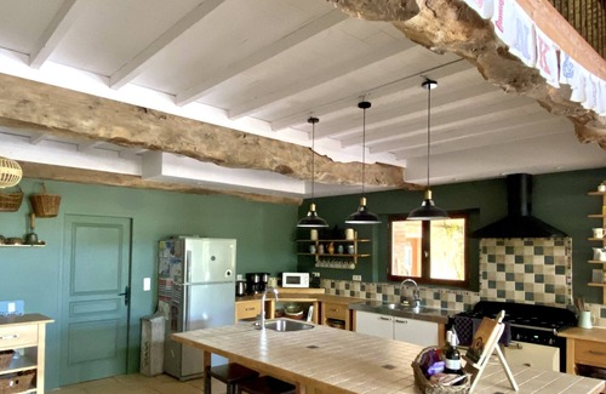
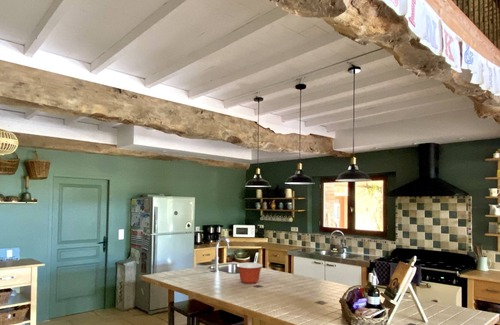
+ mixing bowl (249, 273)
